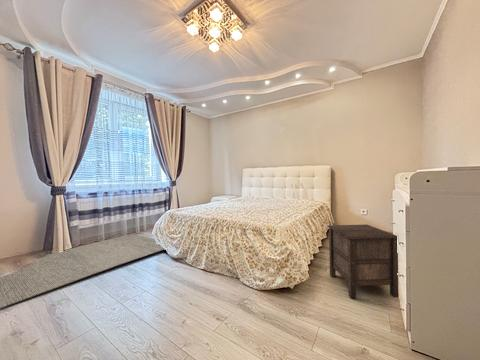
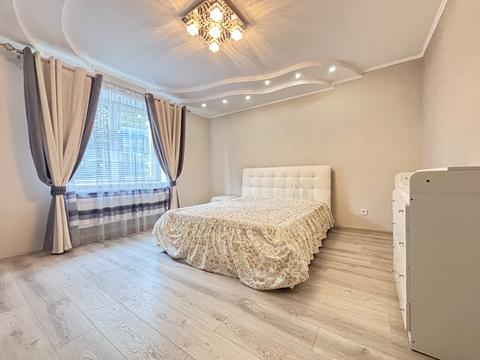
- nightstand (360, 257)
- rug (86, 258)
